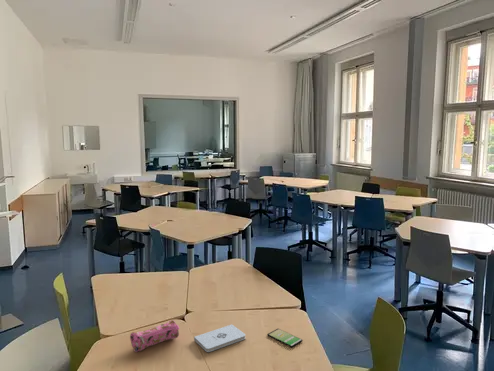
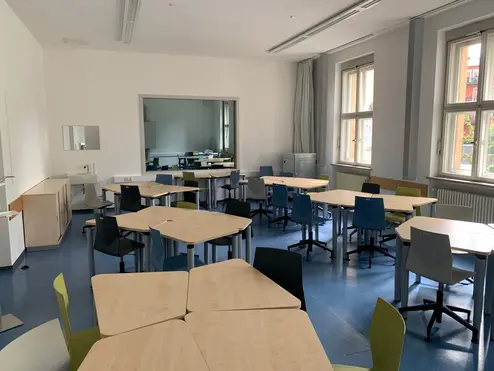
- pencil case (155, 335)
- notepad (220, 337)
- smartphone (283, 337)
